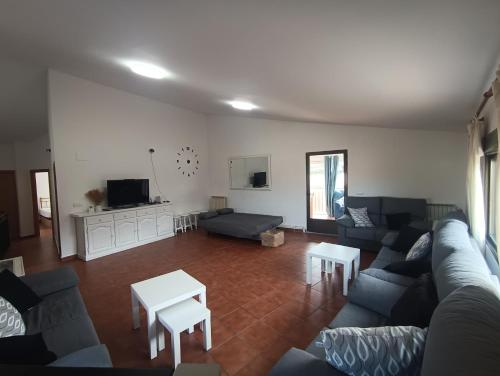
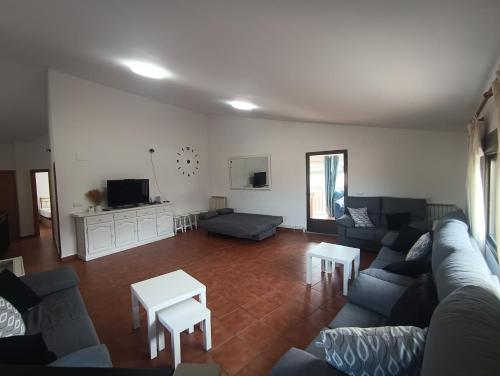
- basket (271, 236)
